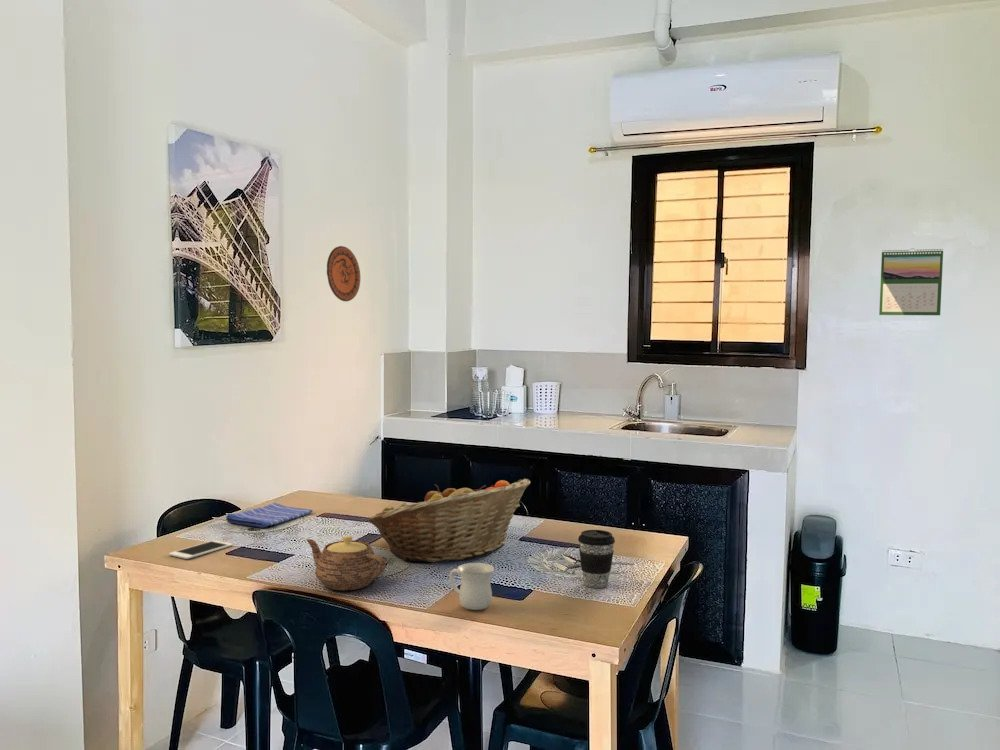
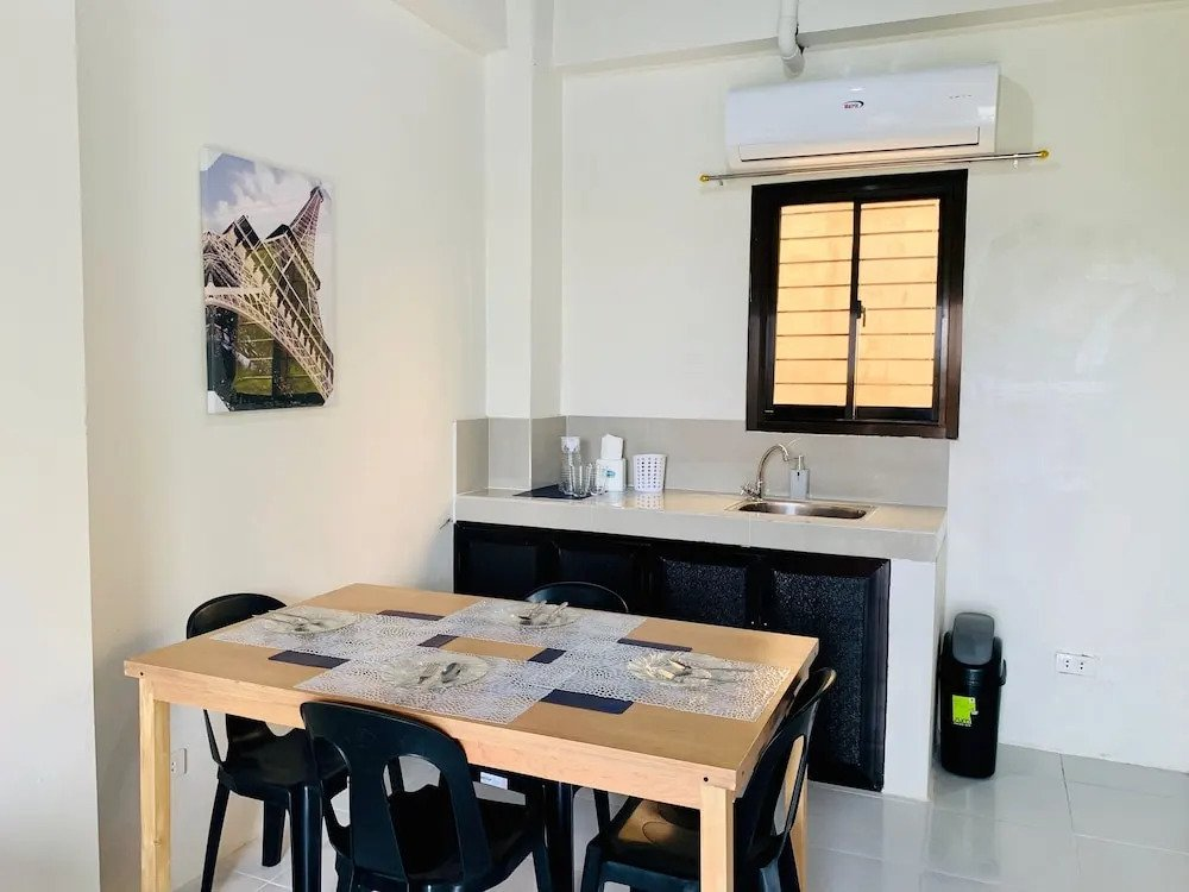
- dish towel (269, 513)
- coffee cup (596, 558)
- mug (469, 585)
- decorative plate (343, 273)
- teapot (344, 559)
- calendar (910, 281)
- cell phone (201, 549)
- fruit basket (452, 513)
